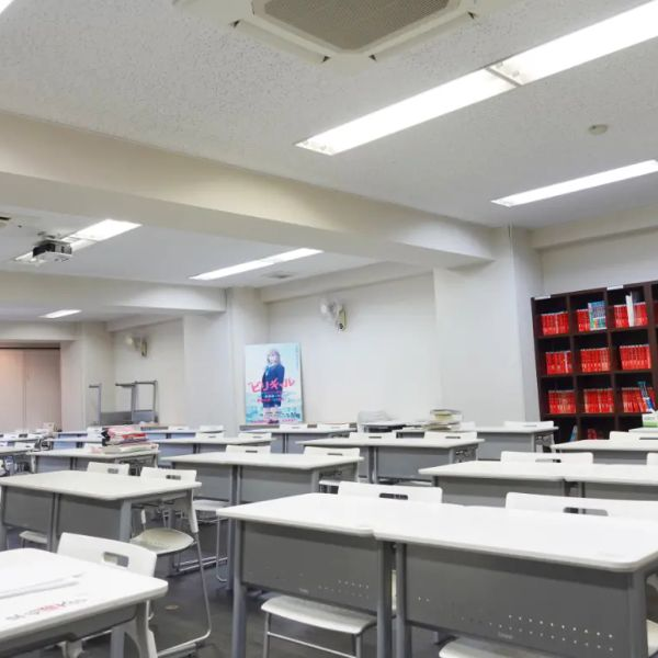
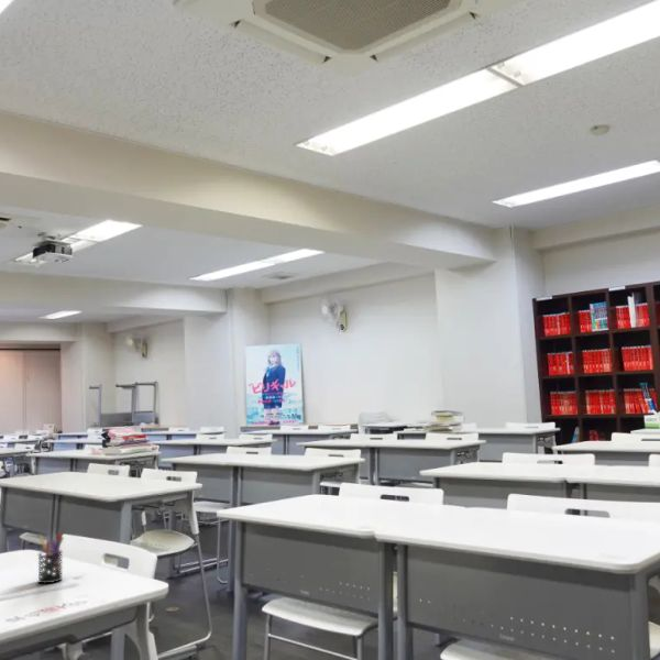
+ pen holder (53, 556)
